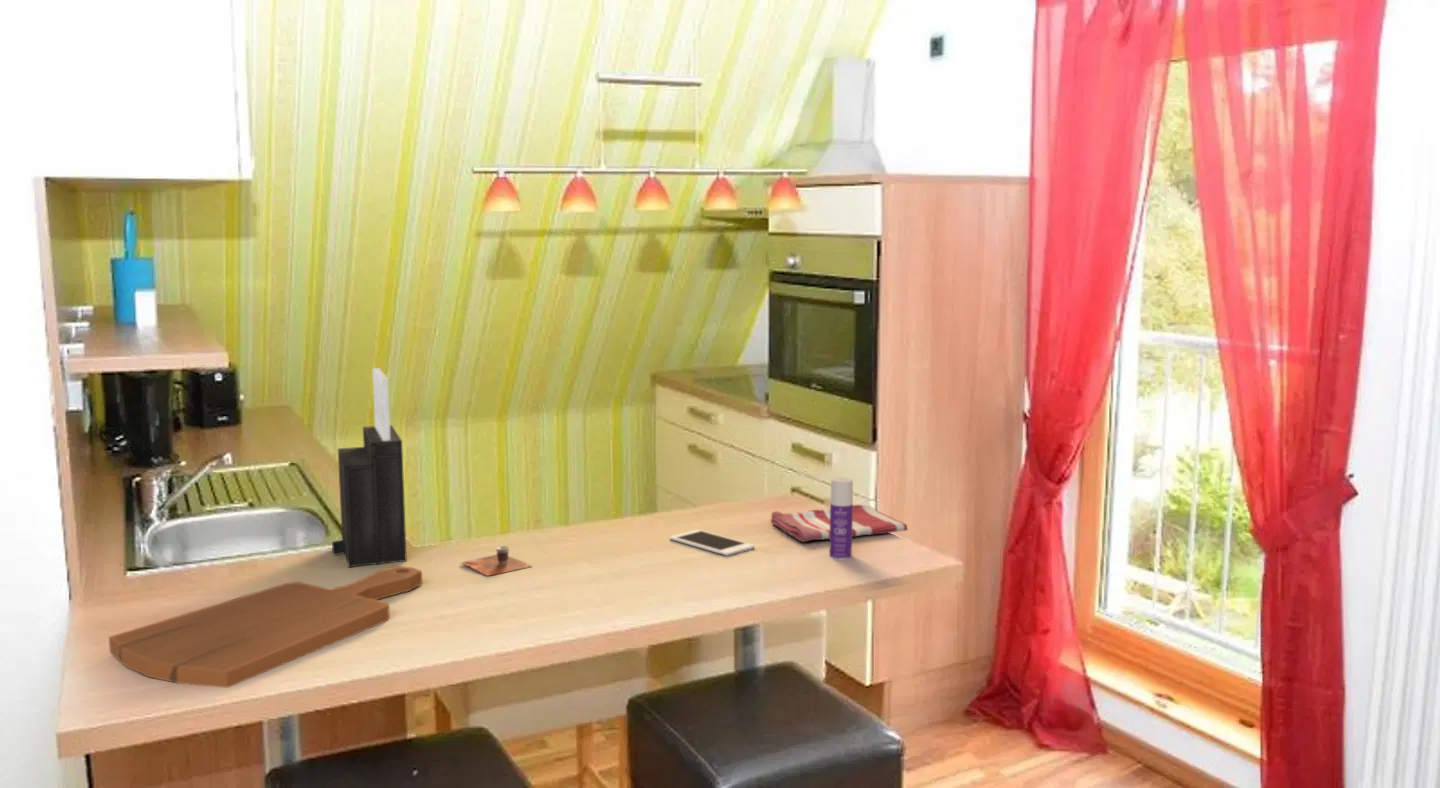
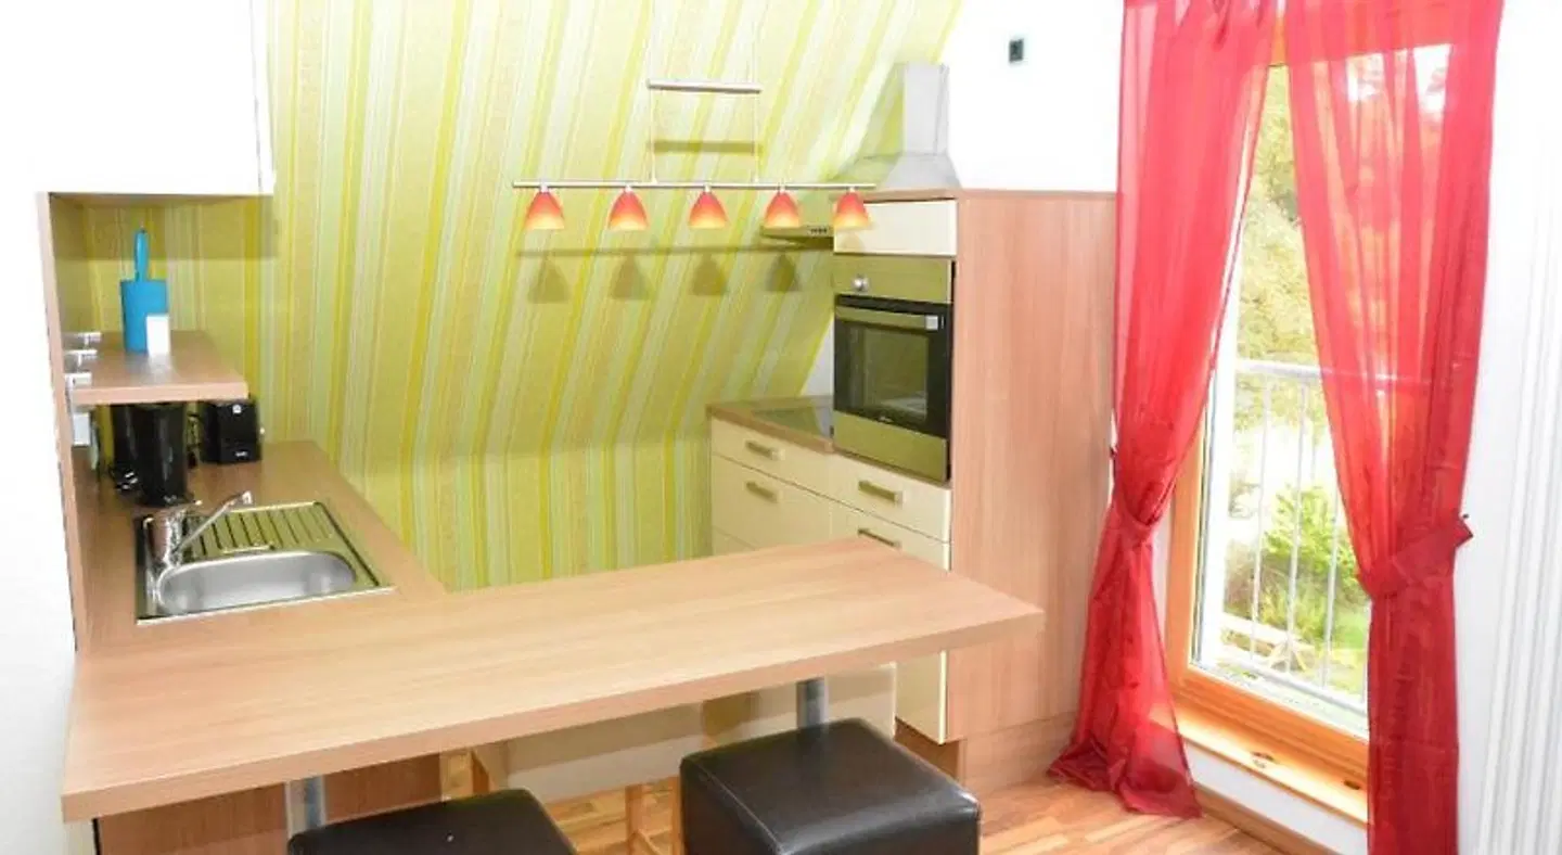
- cell phone (711, 542)
- cup (495, 556)
- bottle (841, 519)
- knife block (363, 464)
- cutting board (274, 623)
- dish towel (829, 521)
